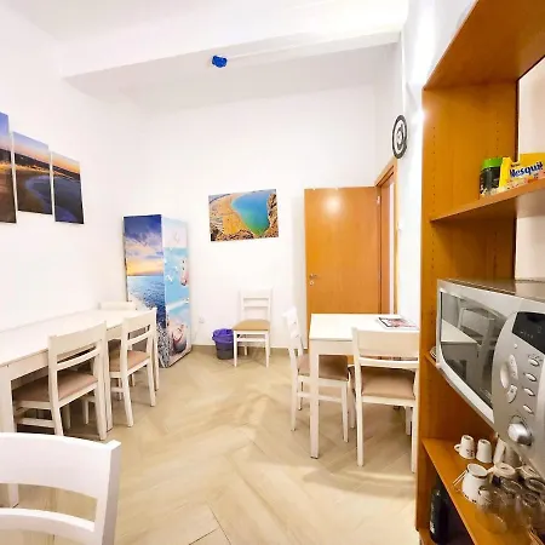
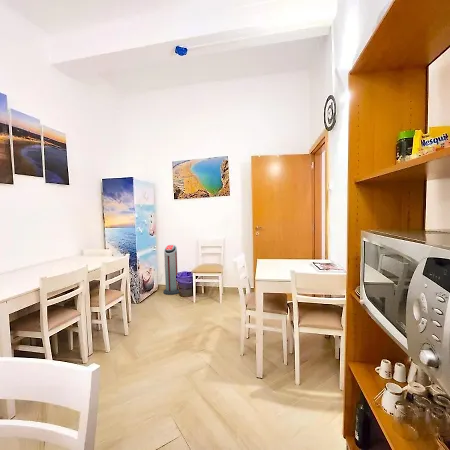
+ air purifier (171, 268)
